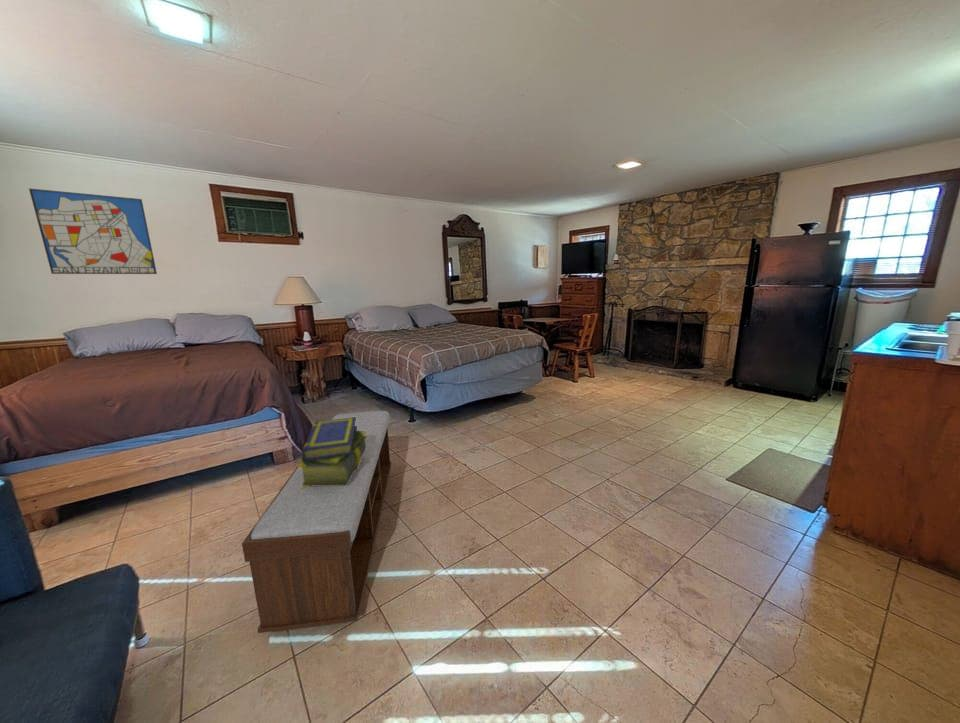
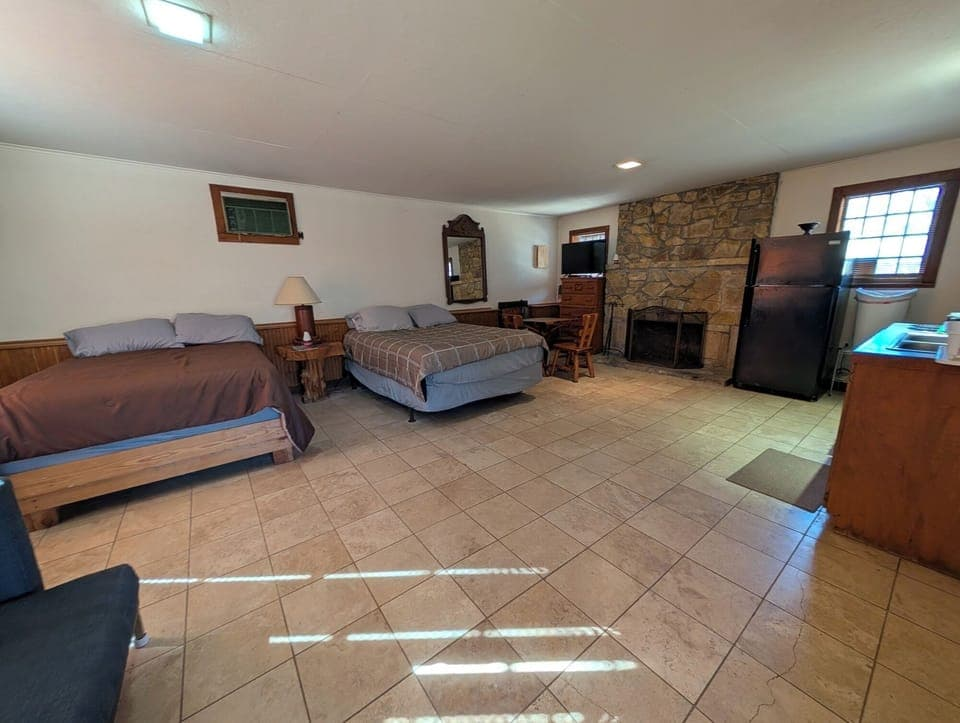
- stack of books (335, 449)
- wall art (98, 235)
- bench (344, 491)
